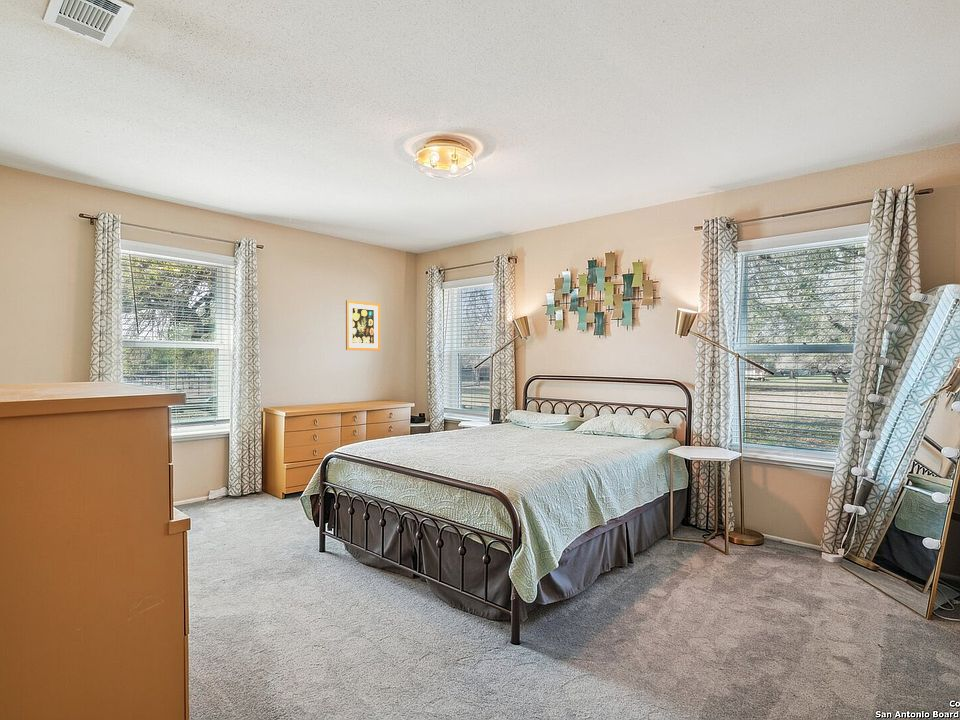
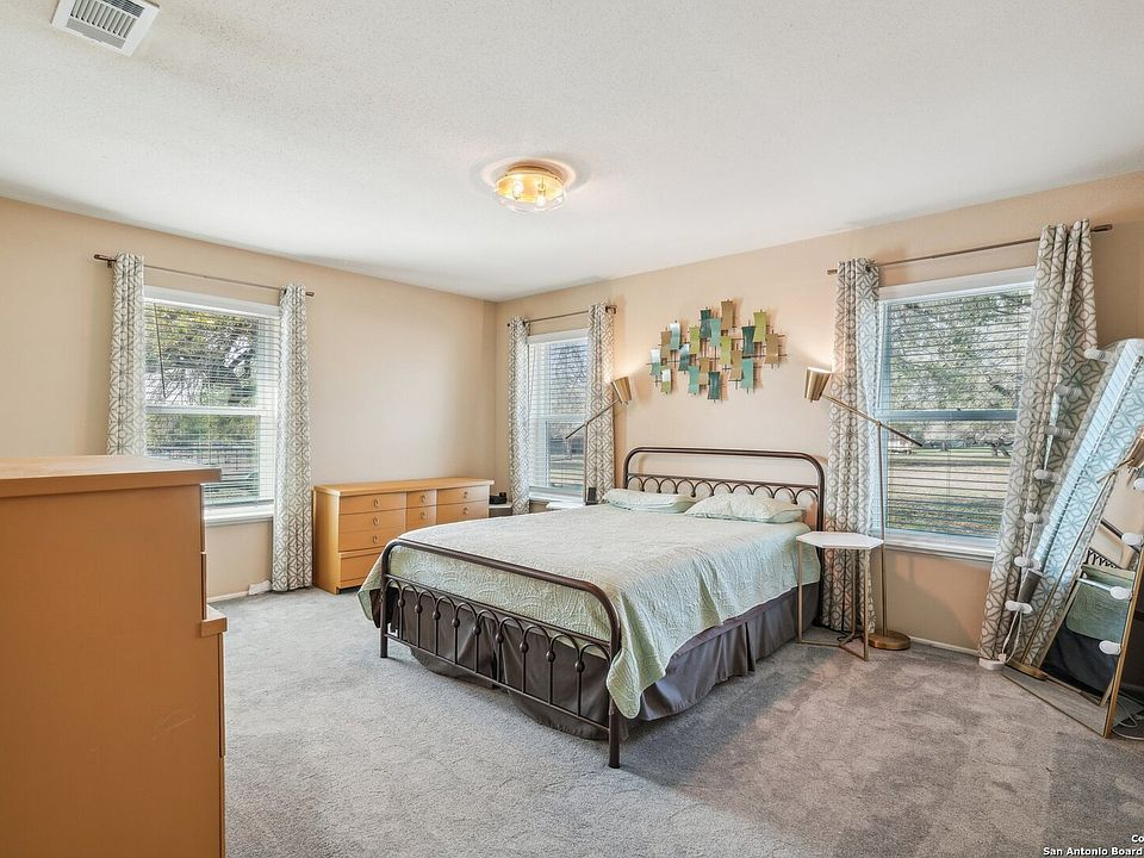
- wall art (363, 326)
